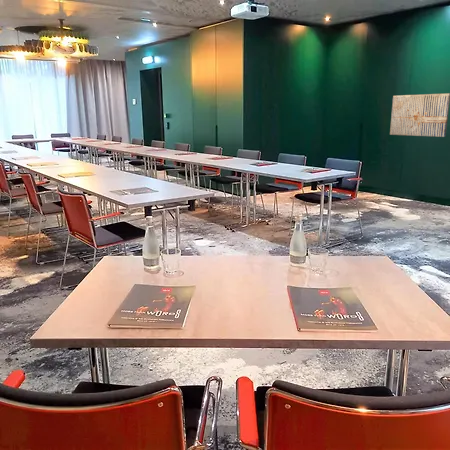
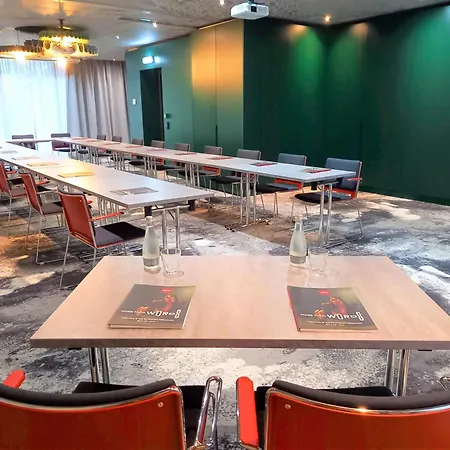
- wall art (418, 115)
